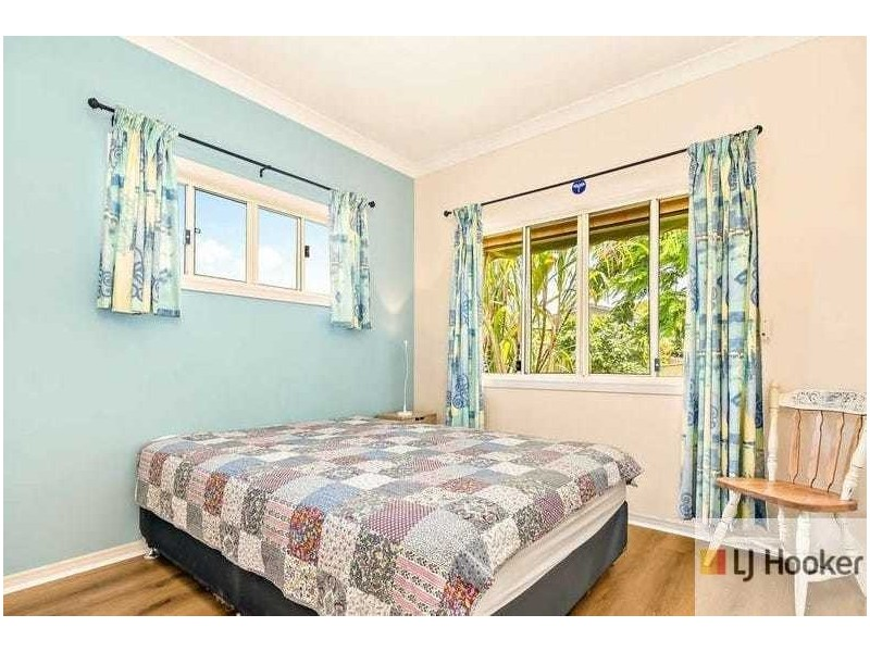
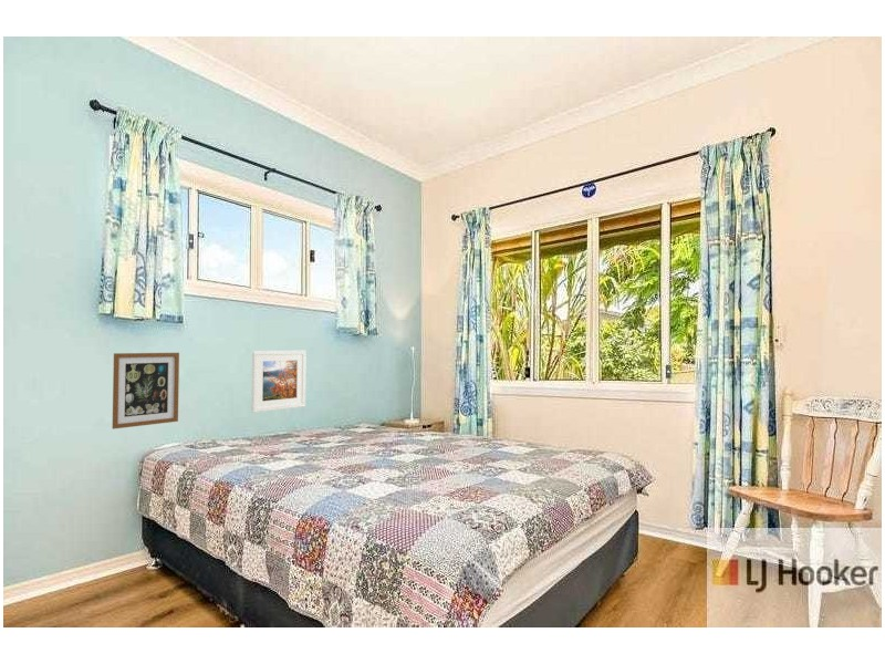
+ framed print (280, 380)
+ wall art (147, 388)
